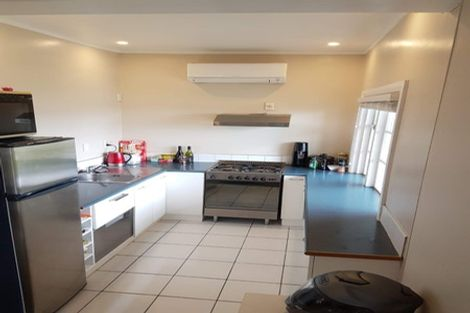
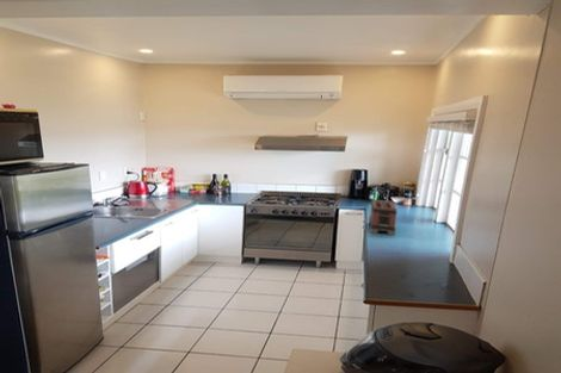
+ toaster (382, 216)
